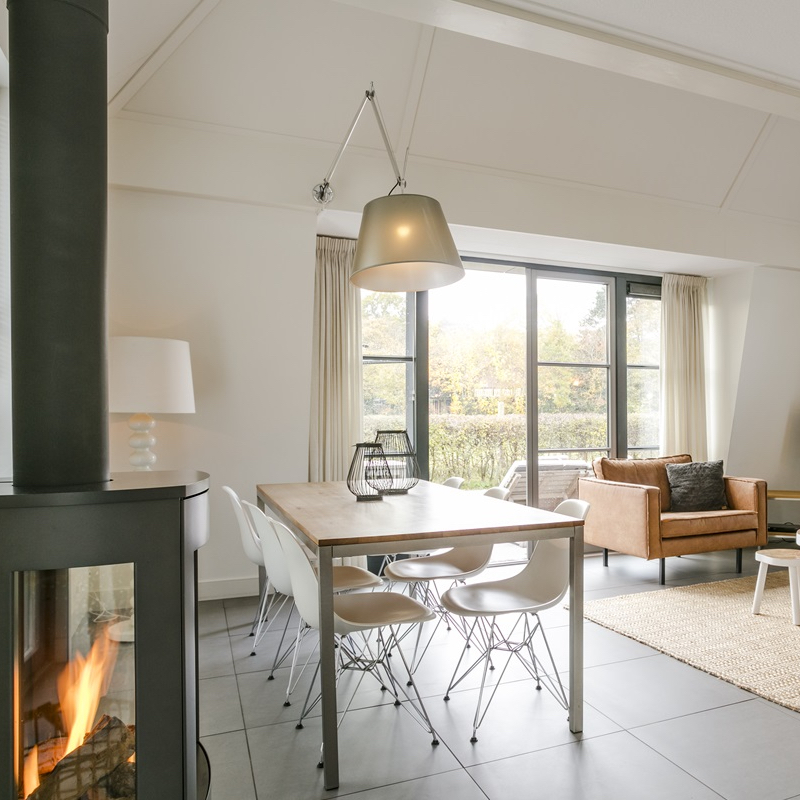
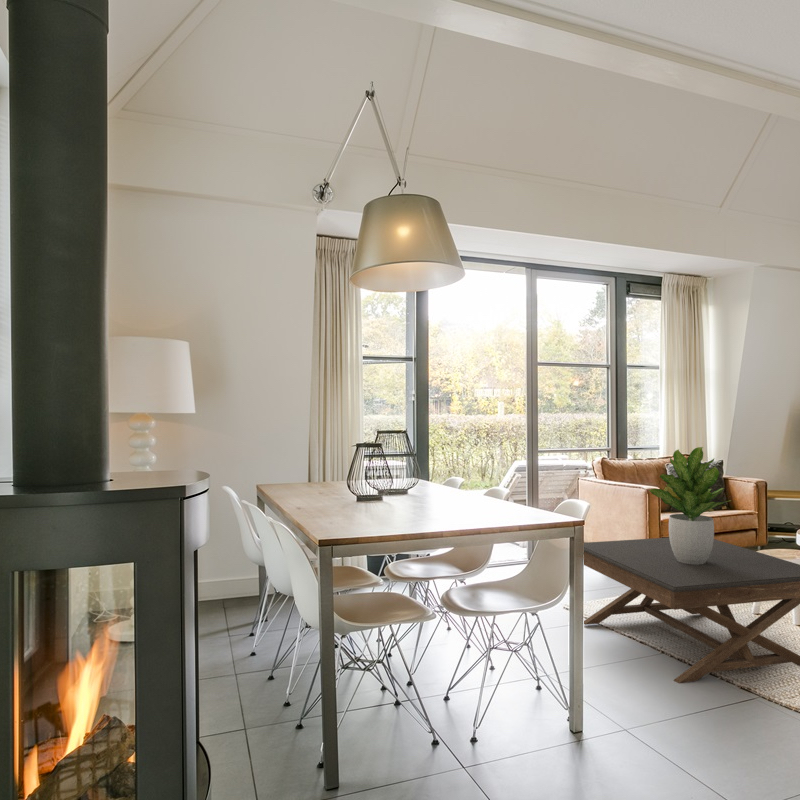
+ potted plant (688, 502)
+ coffee table (690, 600)
